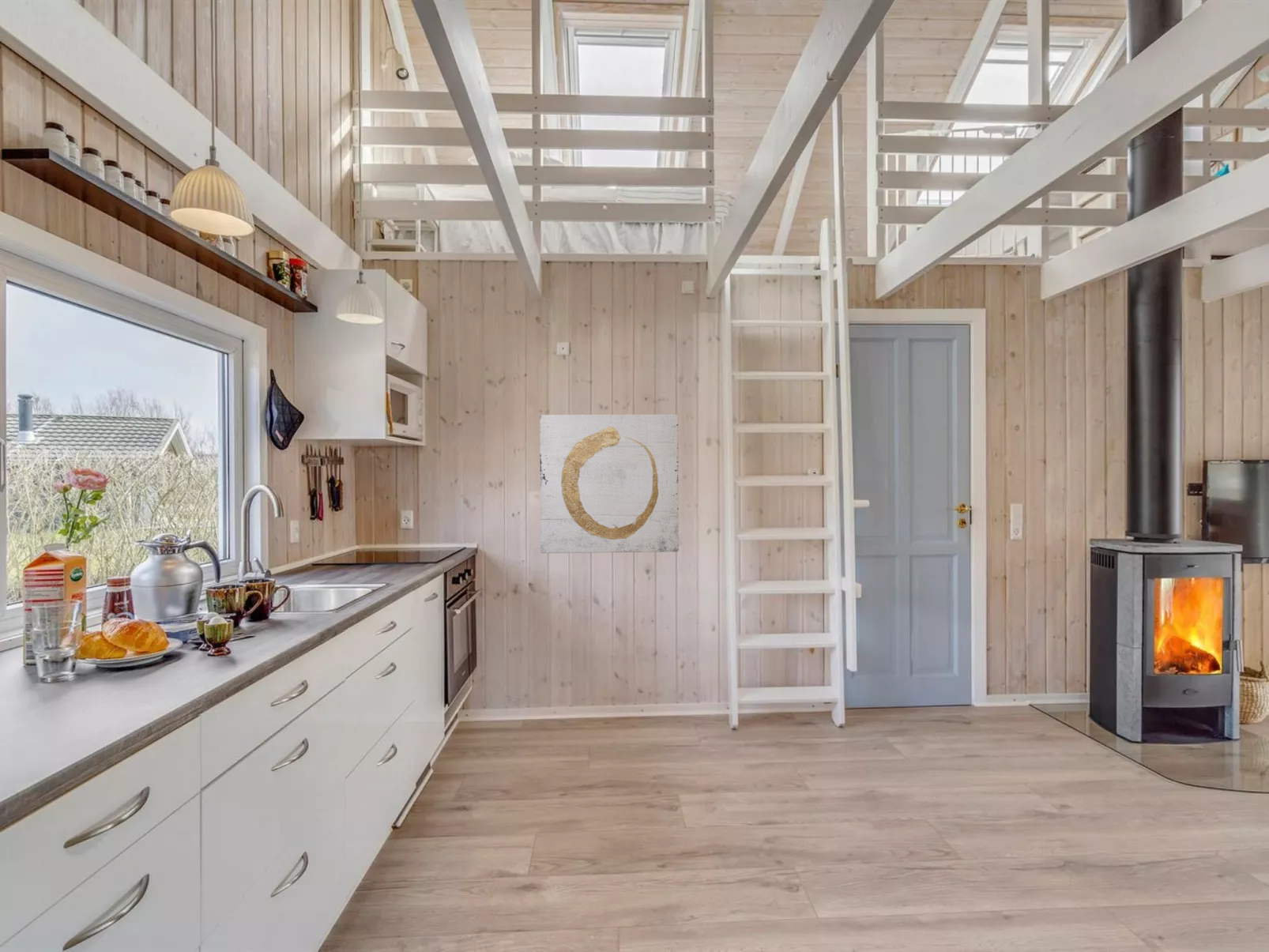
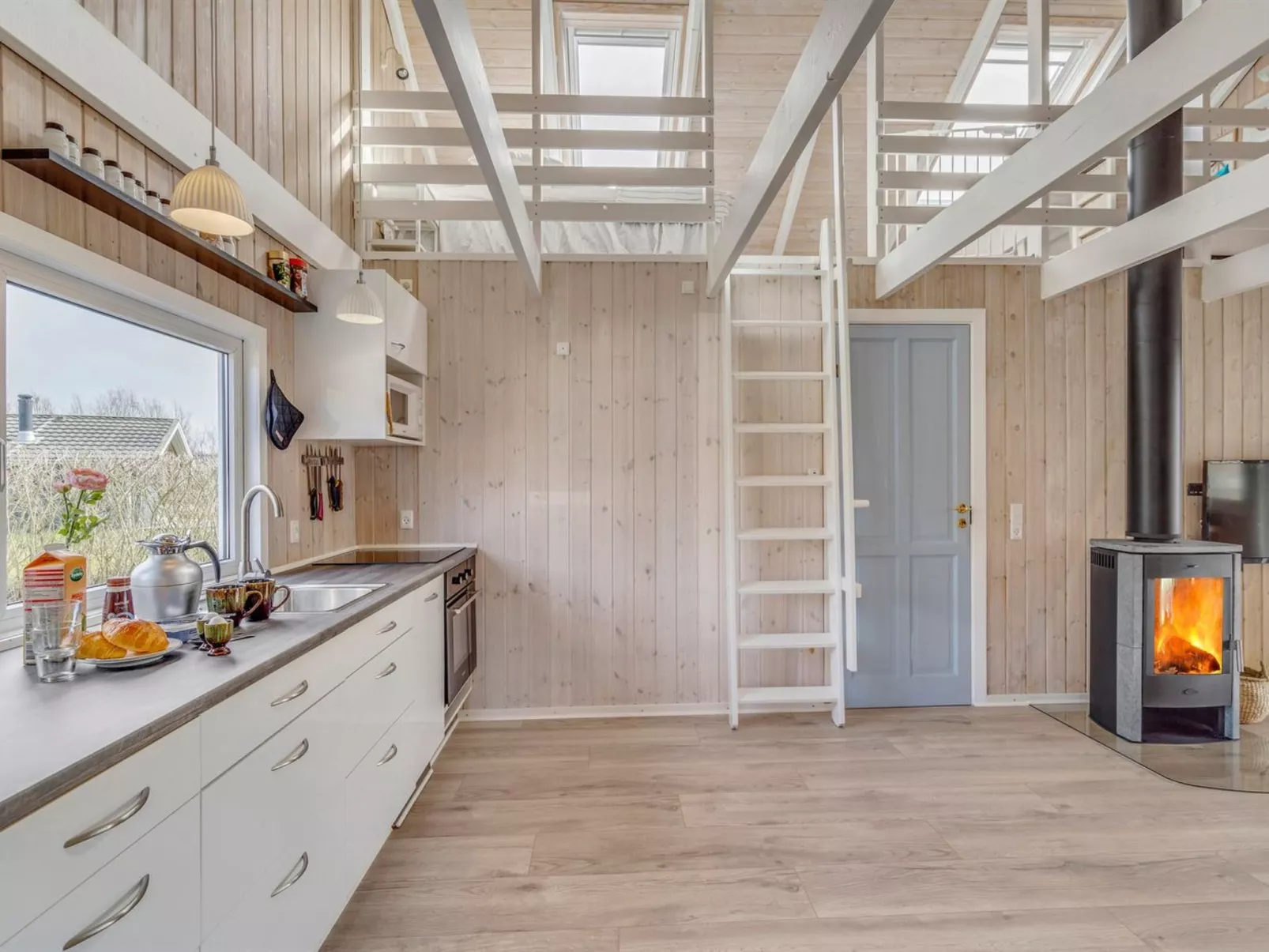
- wall art (609, 484)
